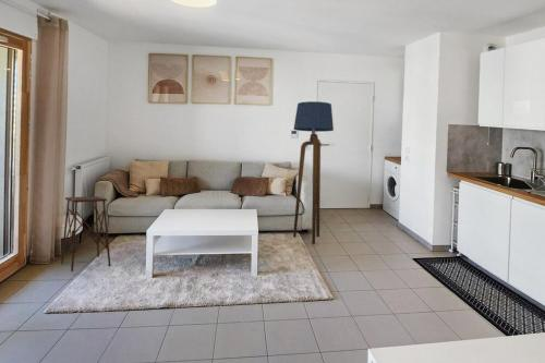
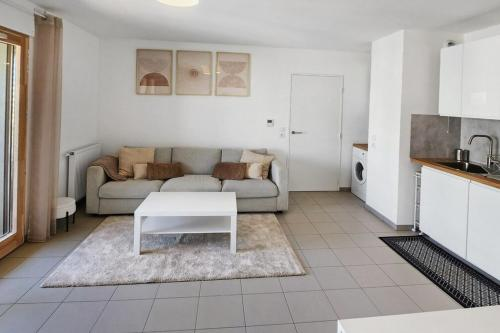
- side table (86, 231)
- floor lamp (313, 172)
